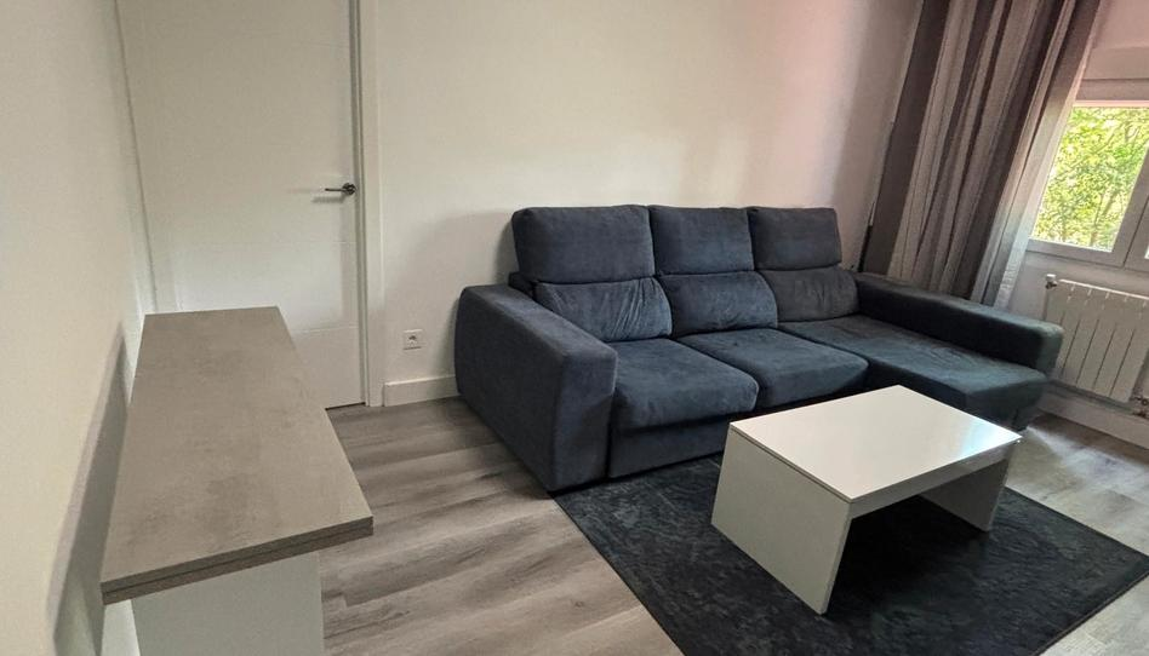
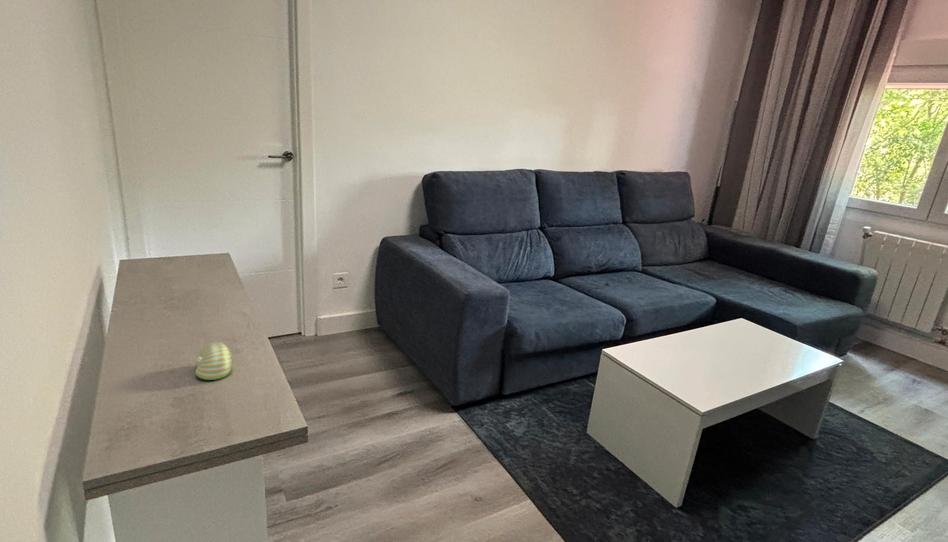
+ decorative egg (212, 357)
